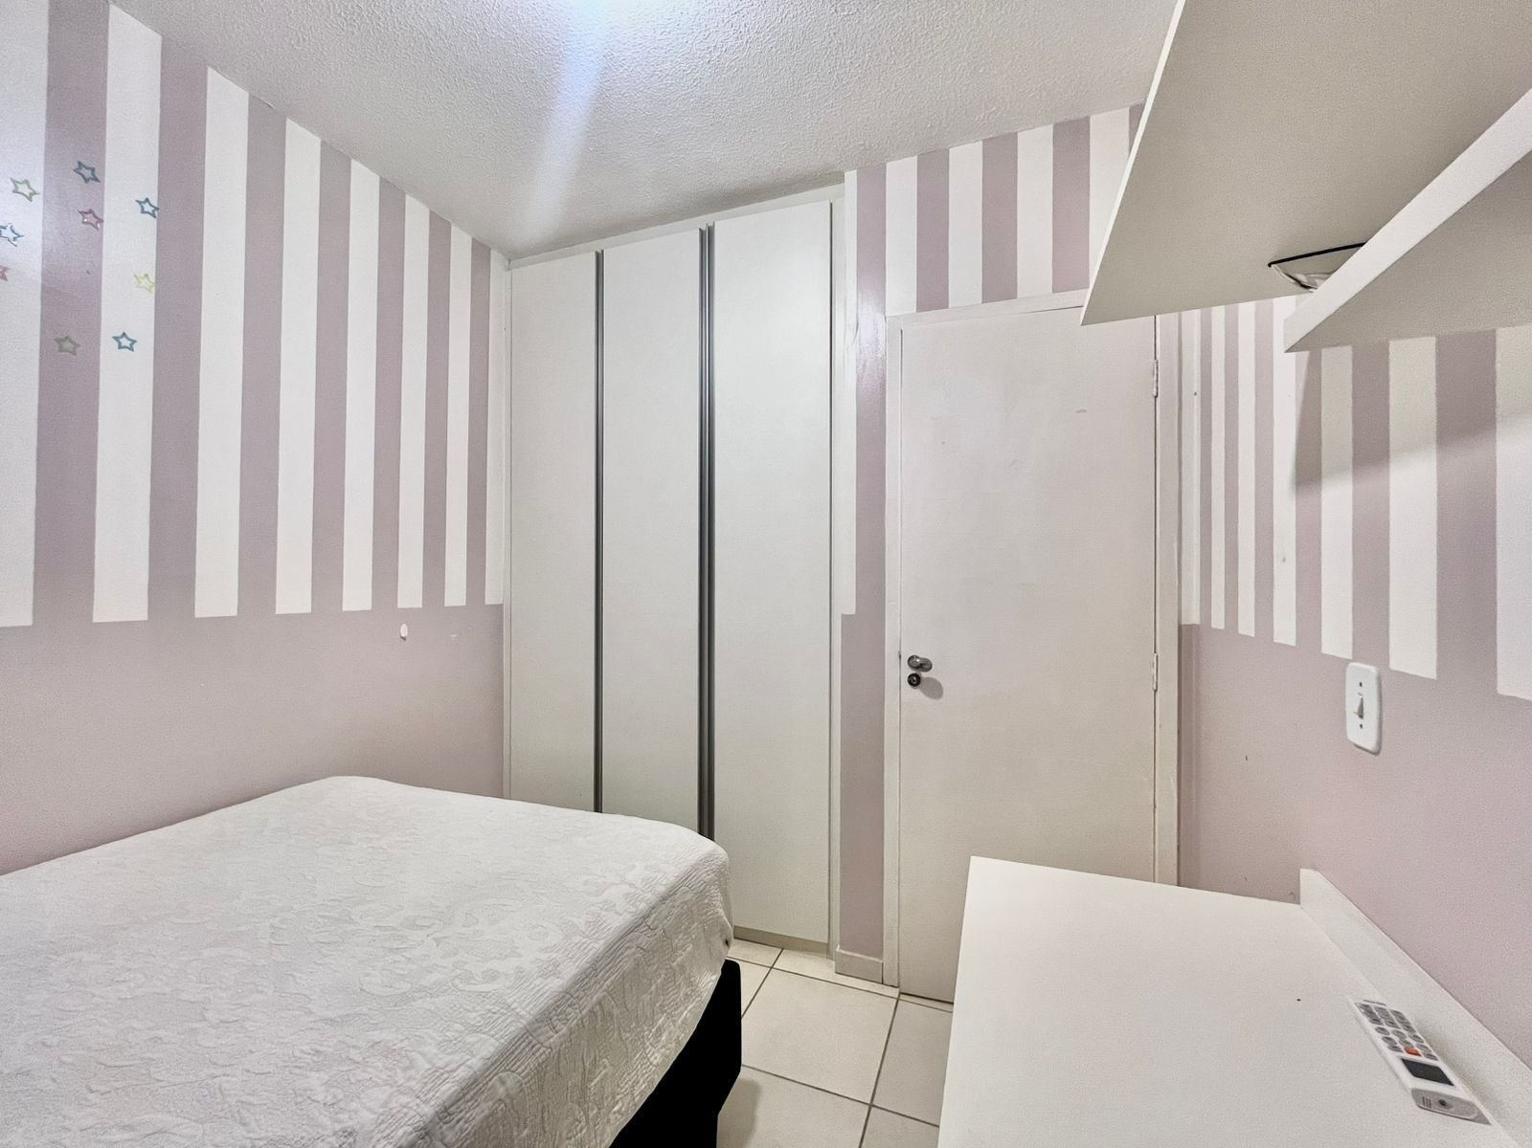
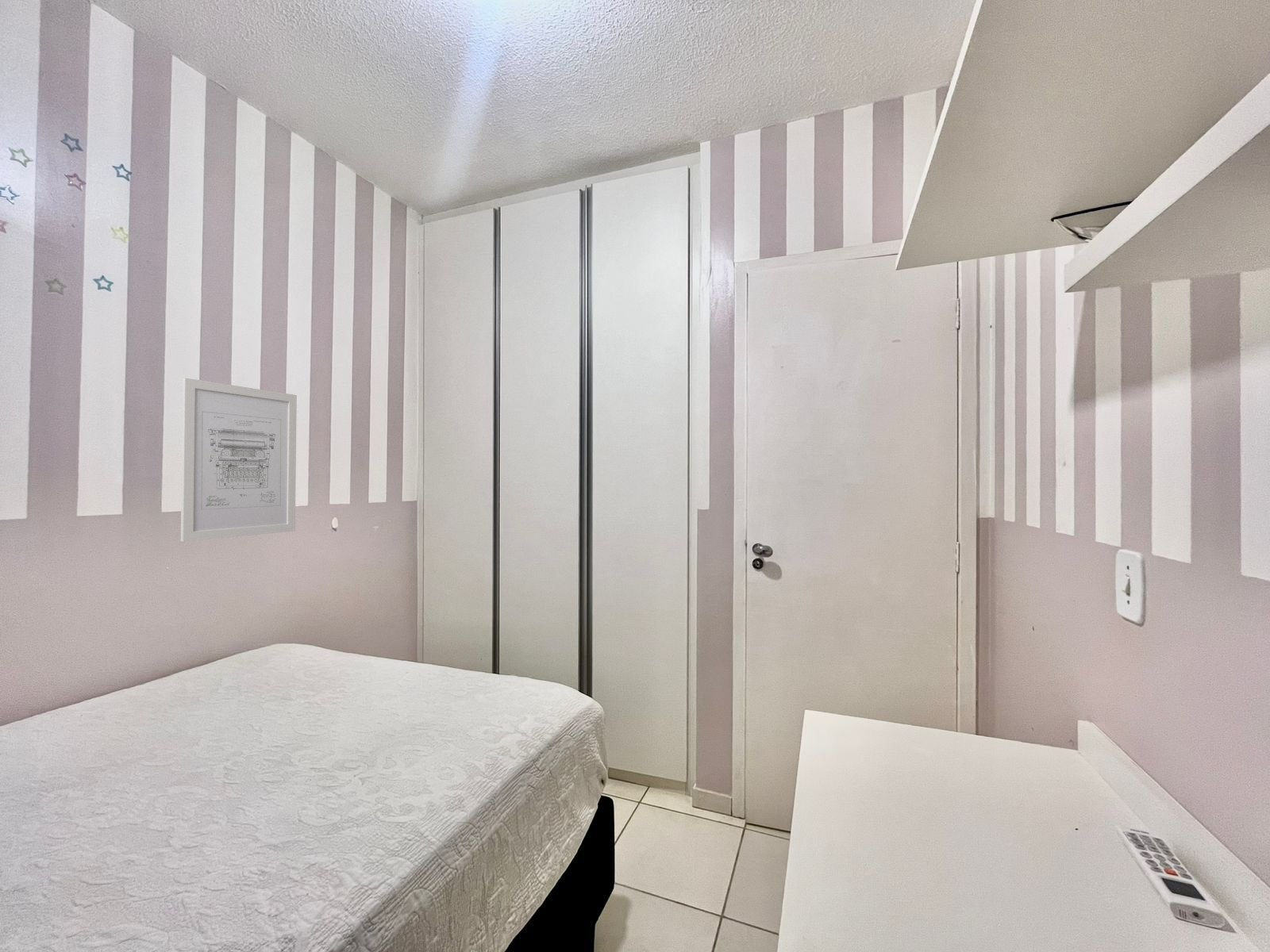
+ wall art (244, 461)
